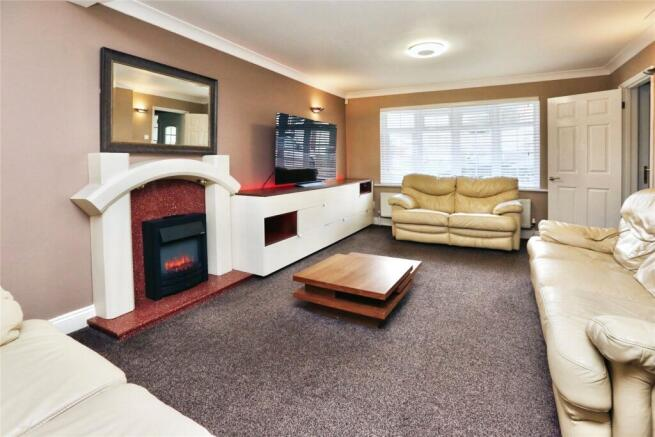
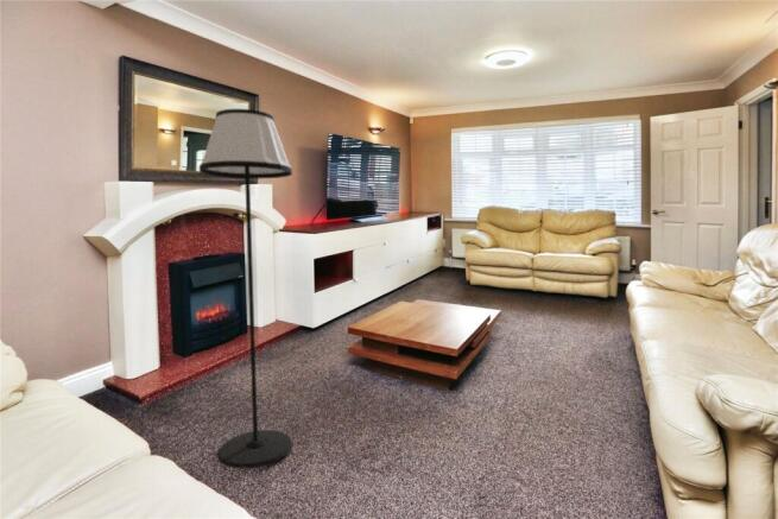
+ floor lamp (251, 286)
